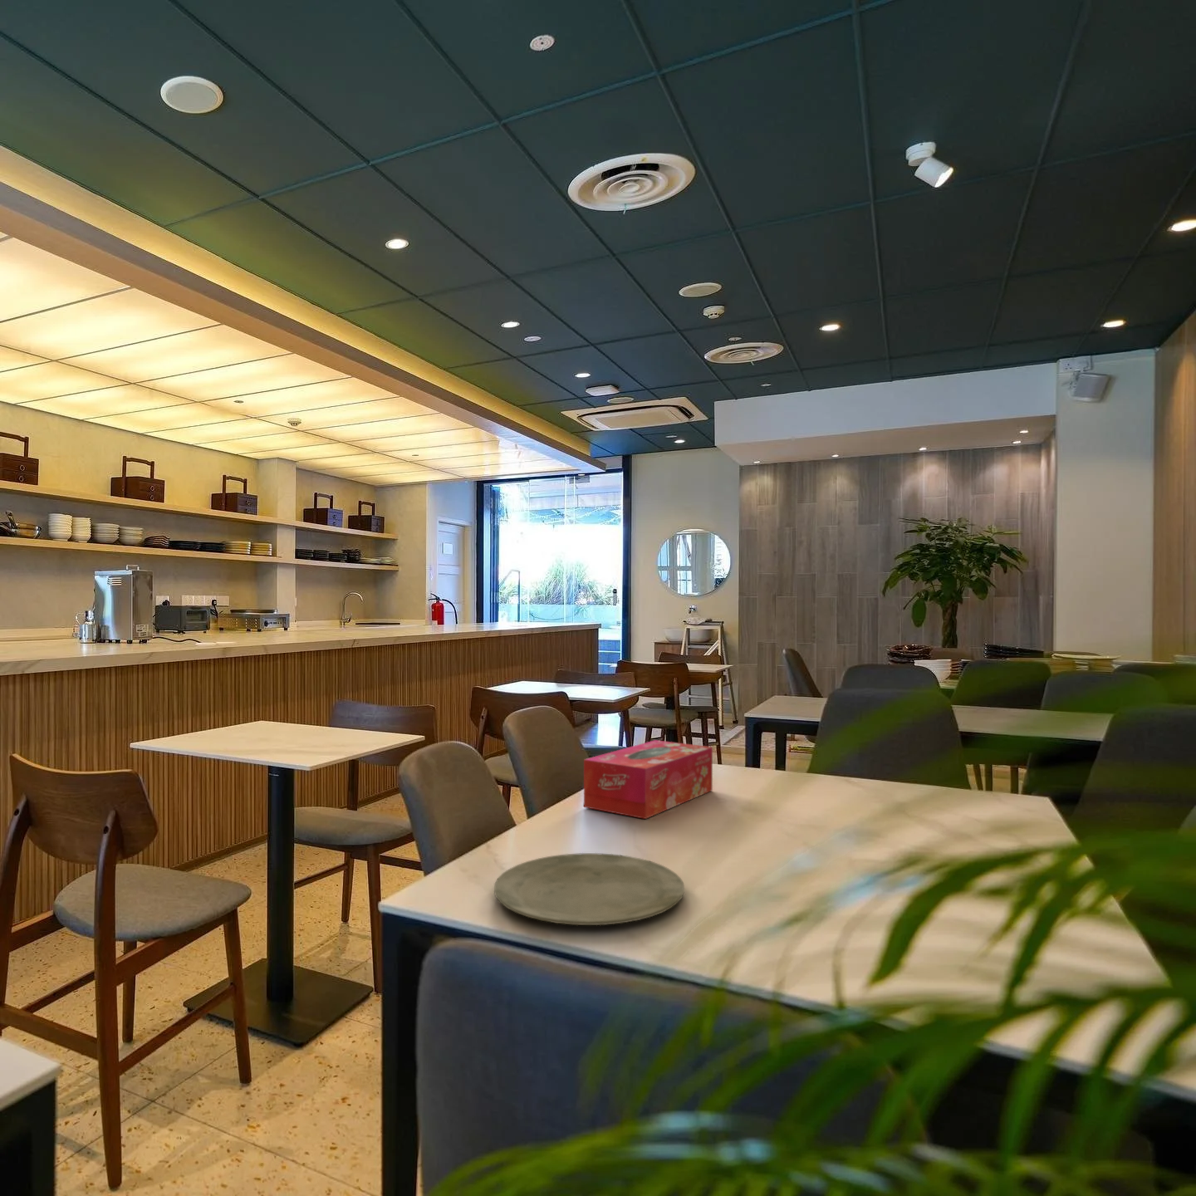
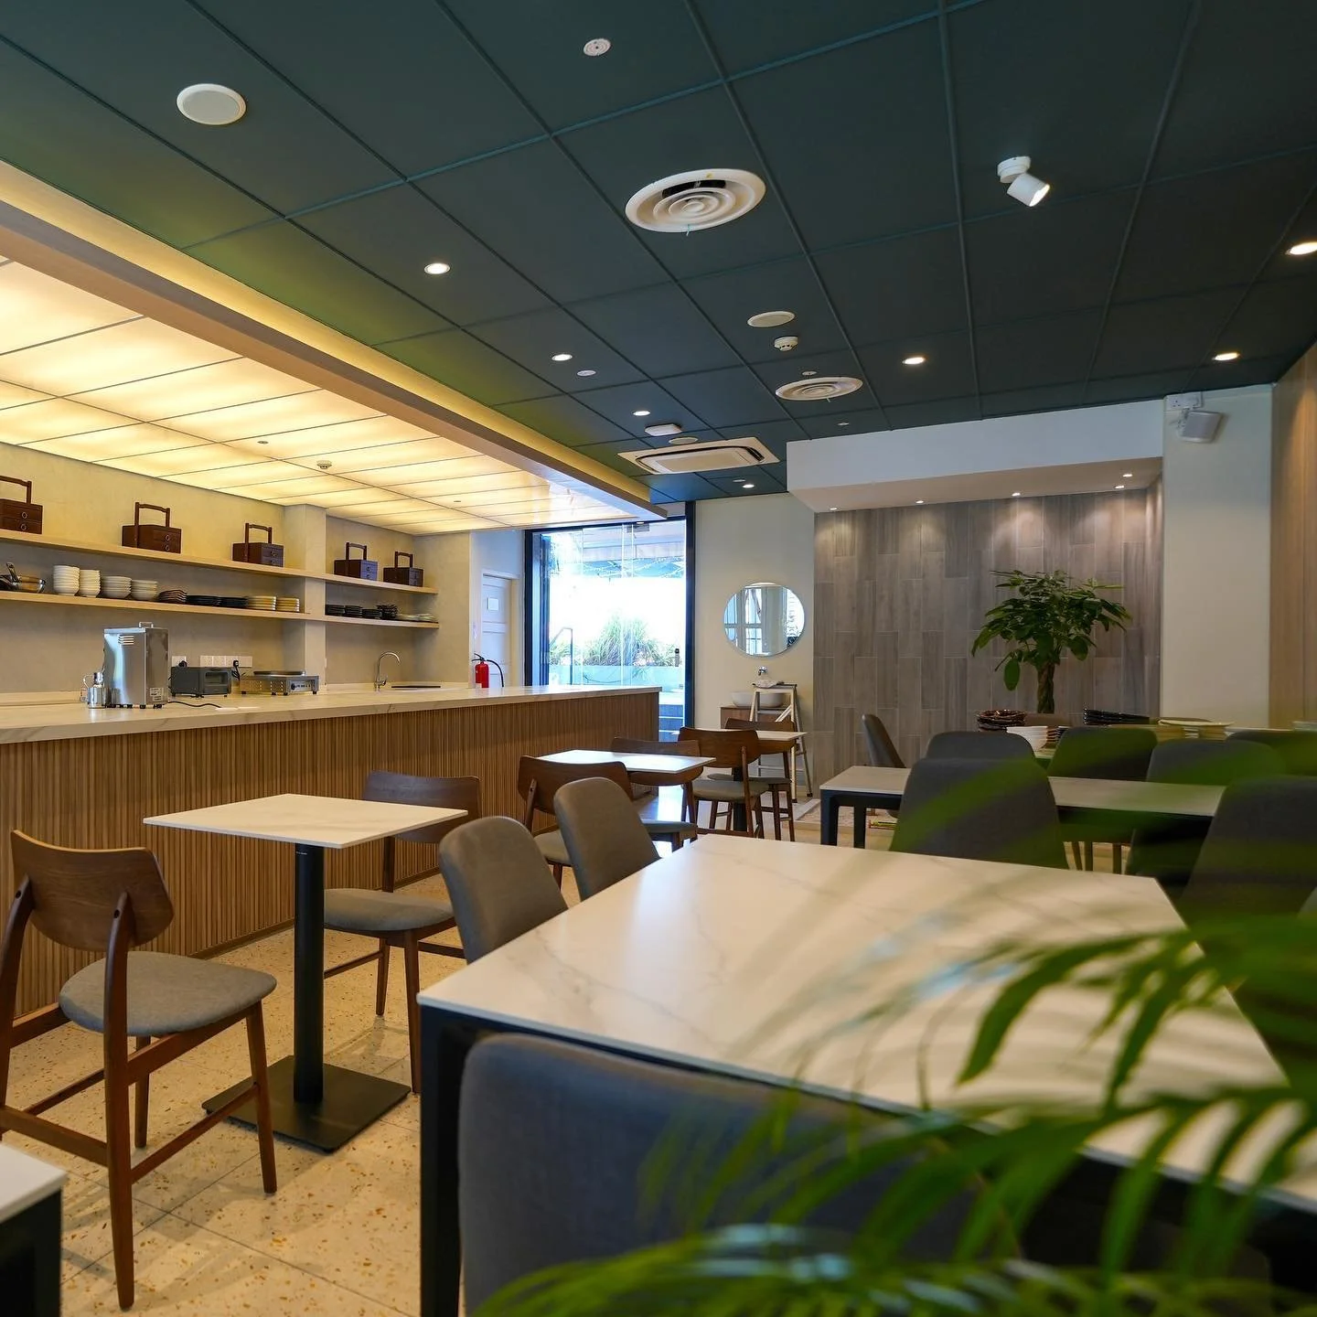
- plate (589, 888)
- tissue box (651, 775)
